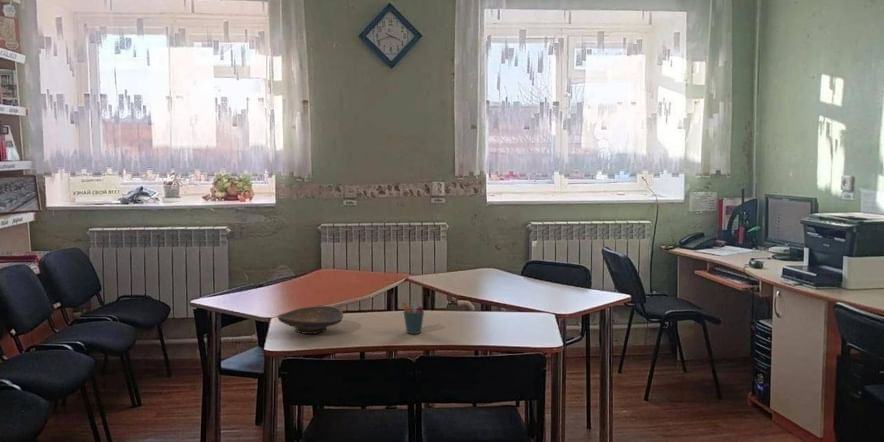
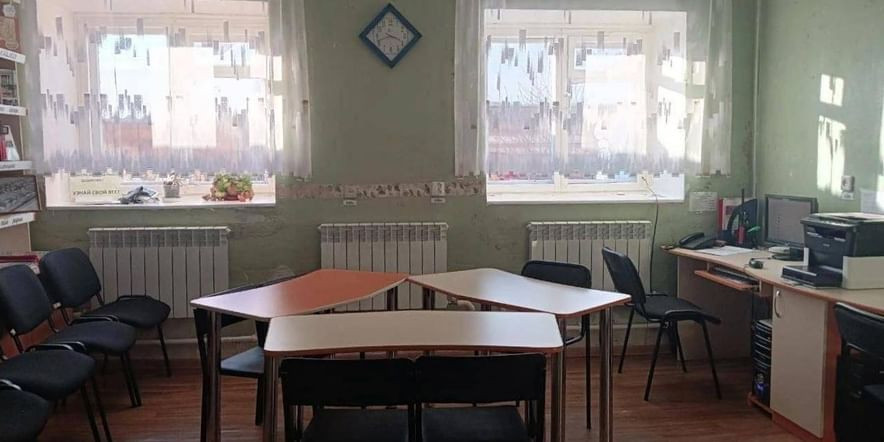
- pen holder (413, 315)
- decorative bowl (310, 321)
